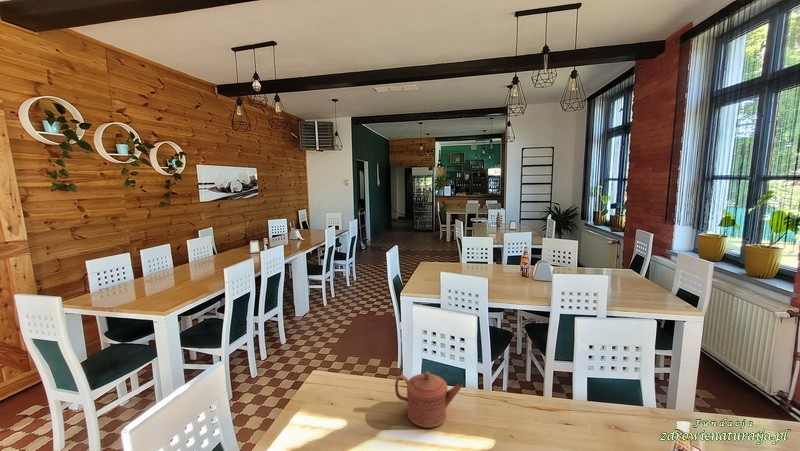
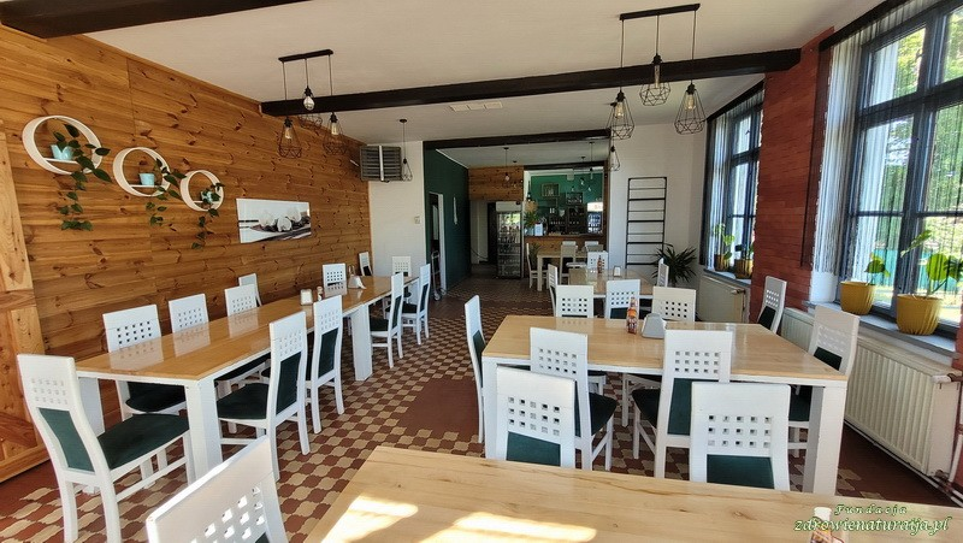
- teapot (427, 393)
